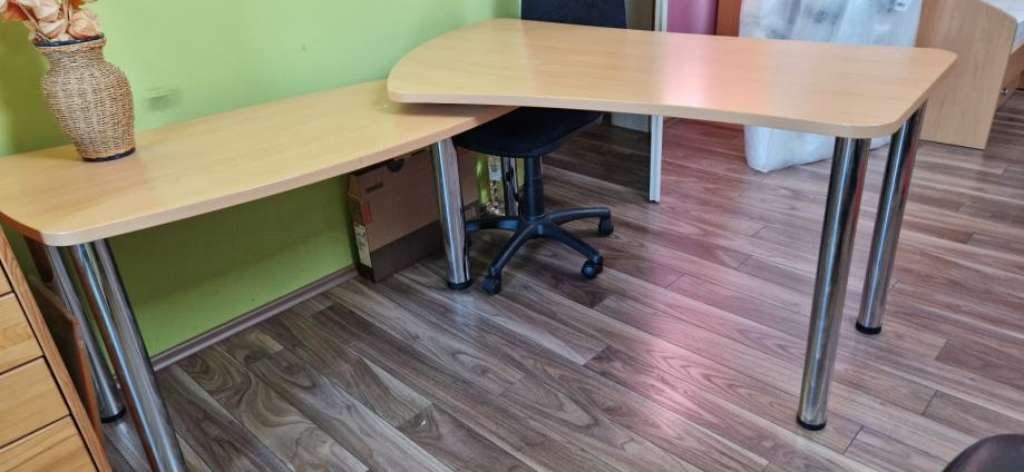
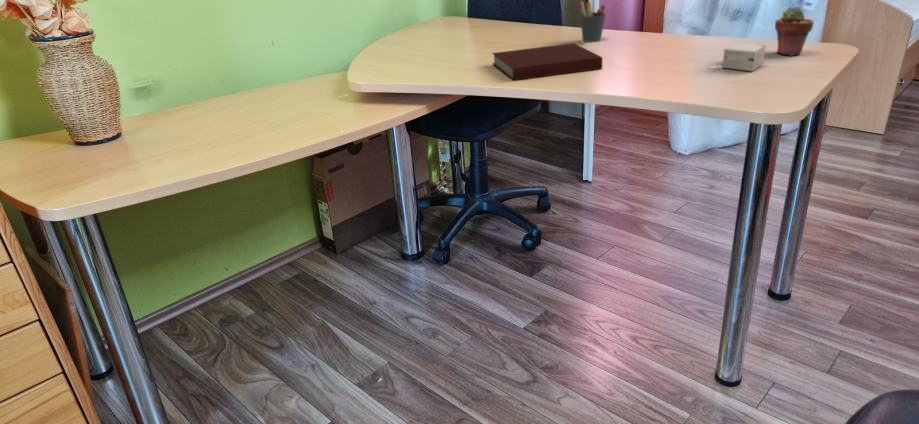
+ potted succulent (792, 30)
+ notebook (545, 60)
+ small box (743, 56)
+ pen holder (592, 20)
